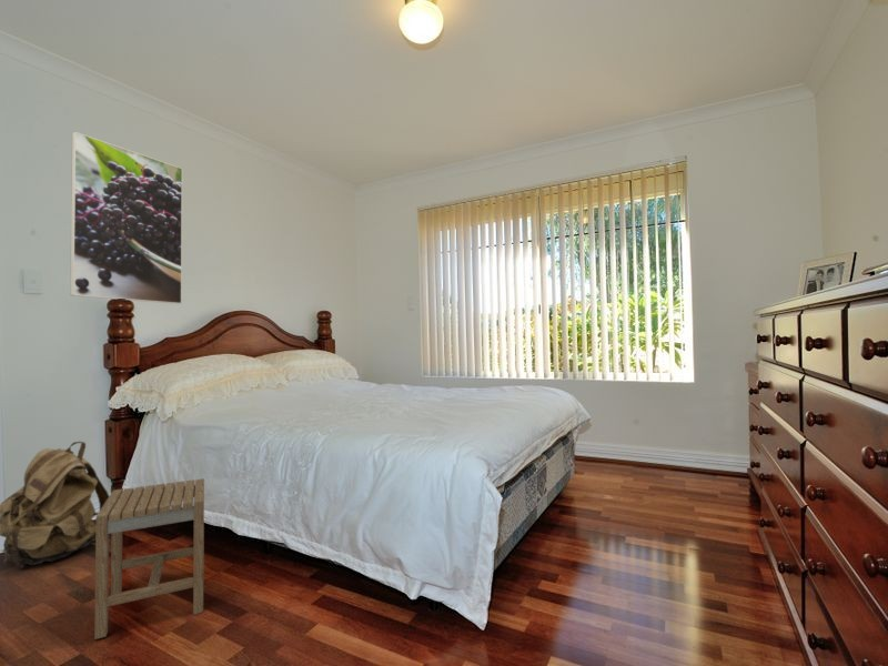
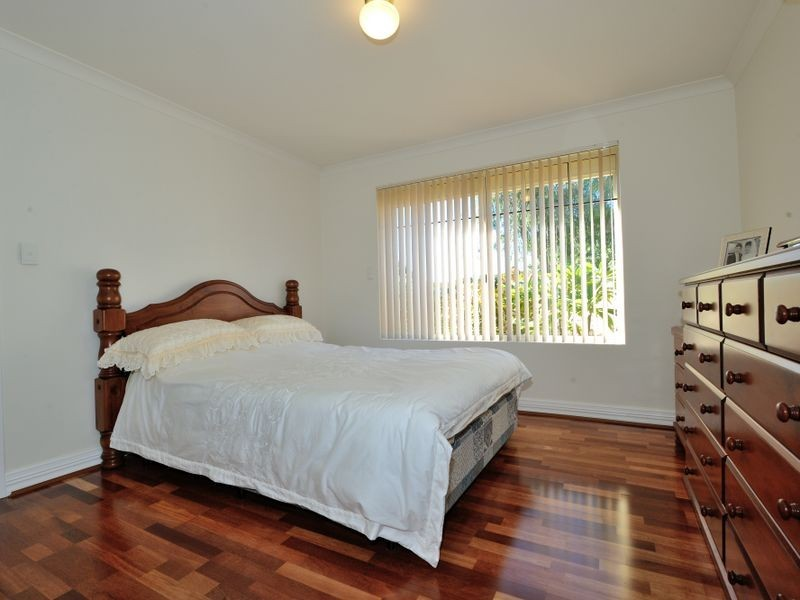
- stool (158, 553)
- backpack (54, 496)
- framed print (131, 225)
